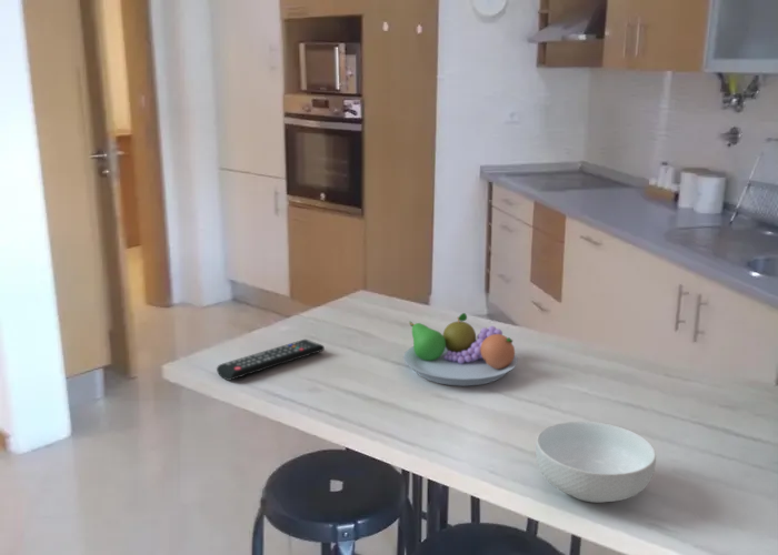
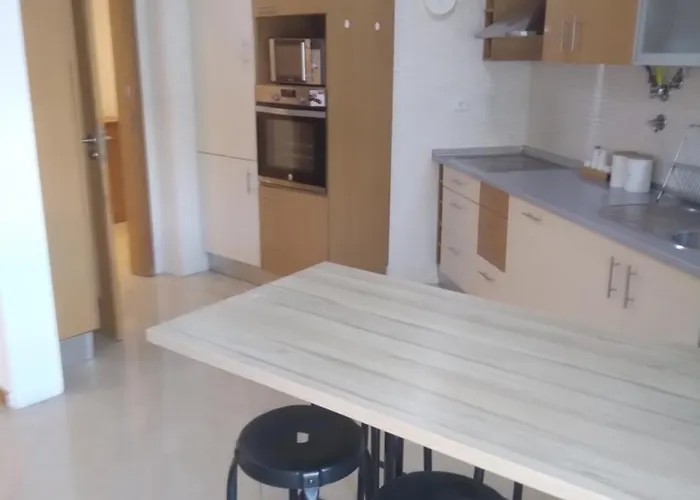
- fruit bowl (457, 345)
- cereal bowl (592, 466)
- remote control (272, 359)
